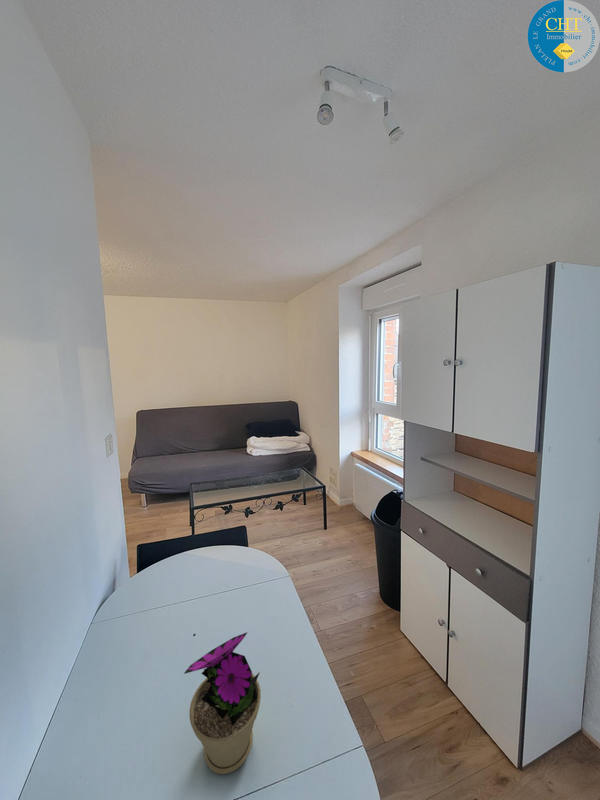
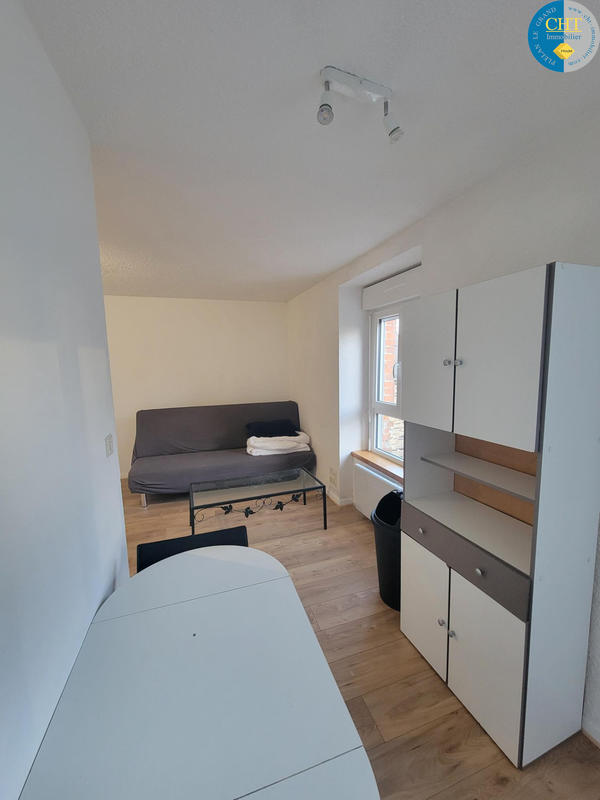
- flower pot (225, 693)
